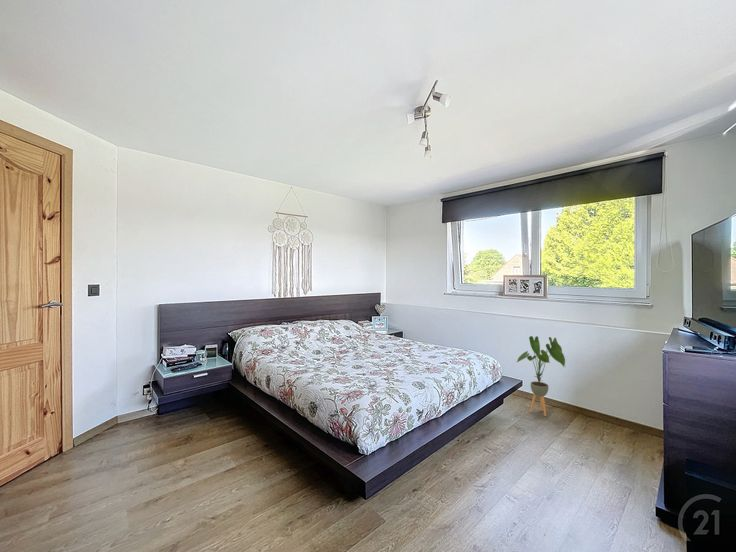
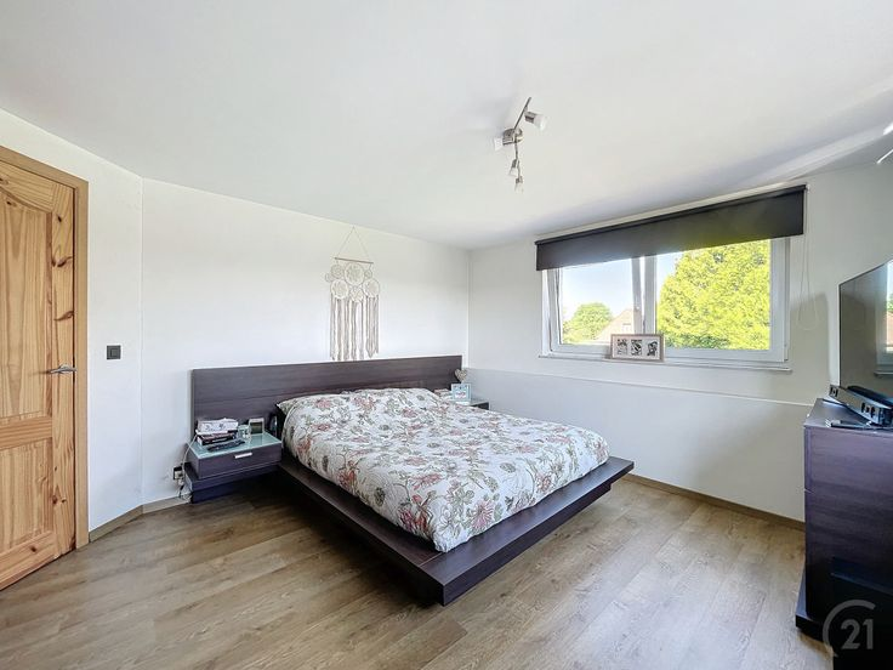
- house plant (542, 376)
